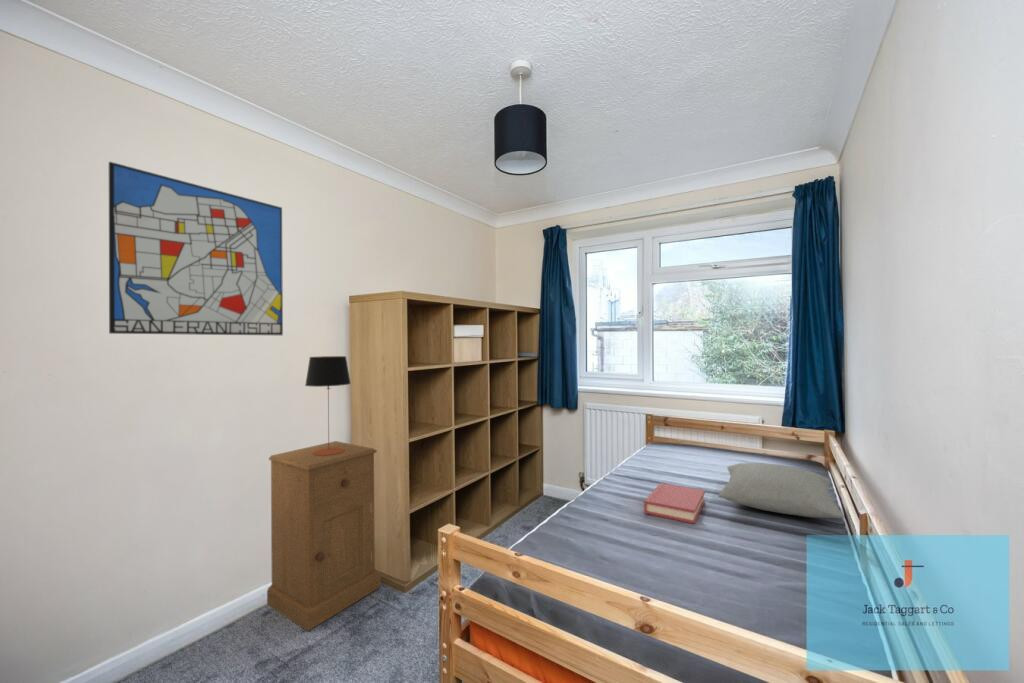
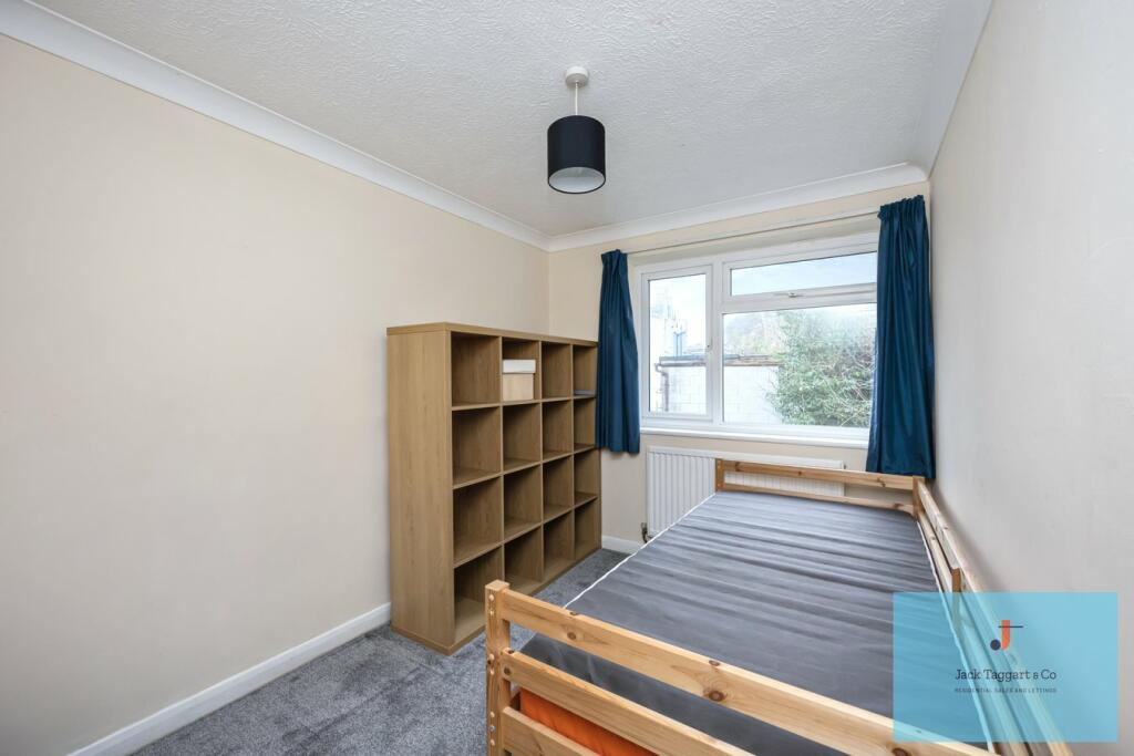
- table lamp (328, 403)
- cabinet (325, 524)
- pillow (776, 487)
- hardback book (675, 501)
- wall art (208, 261)
